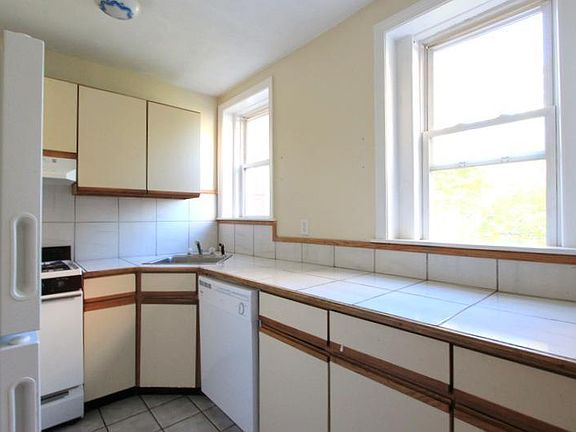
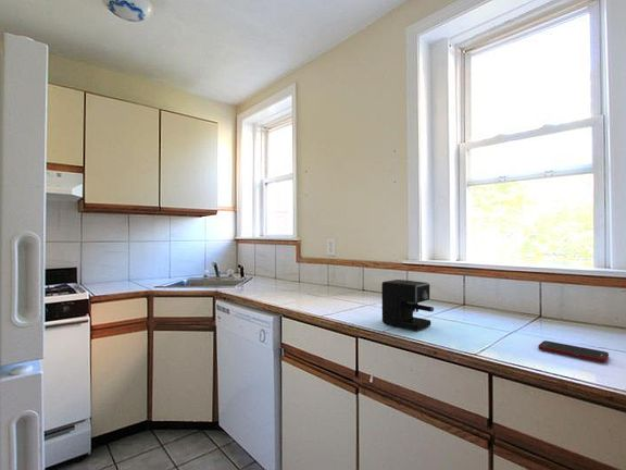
+ coffee maker (415, 299)
+ cell phone (572, 350)
